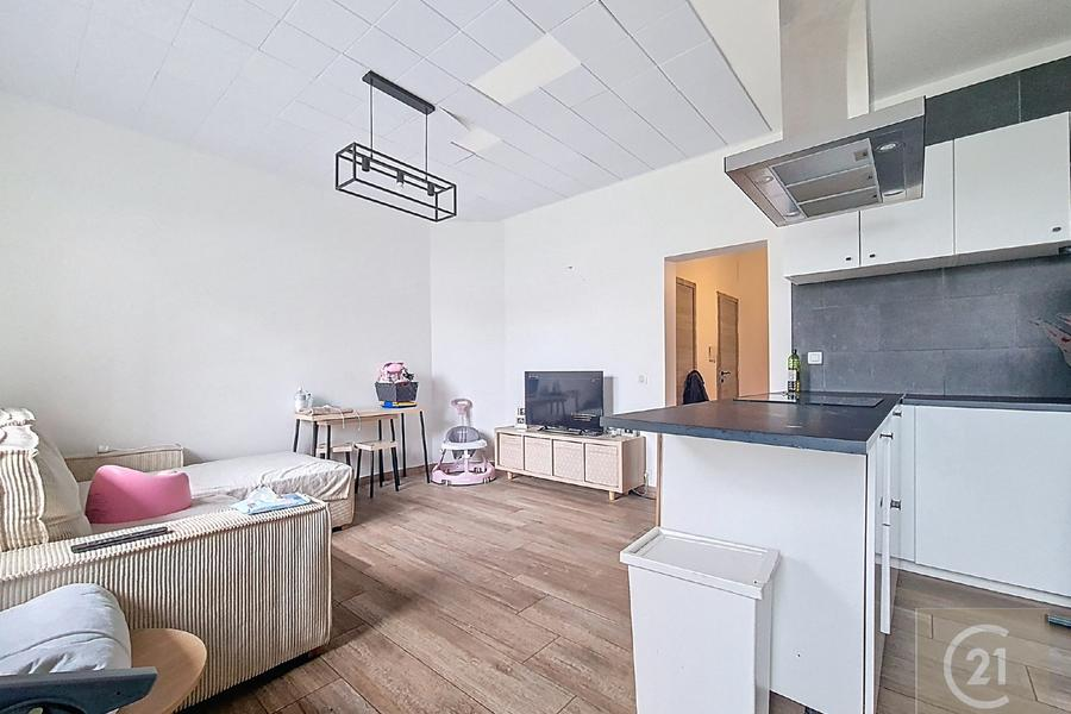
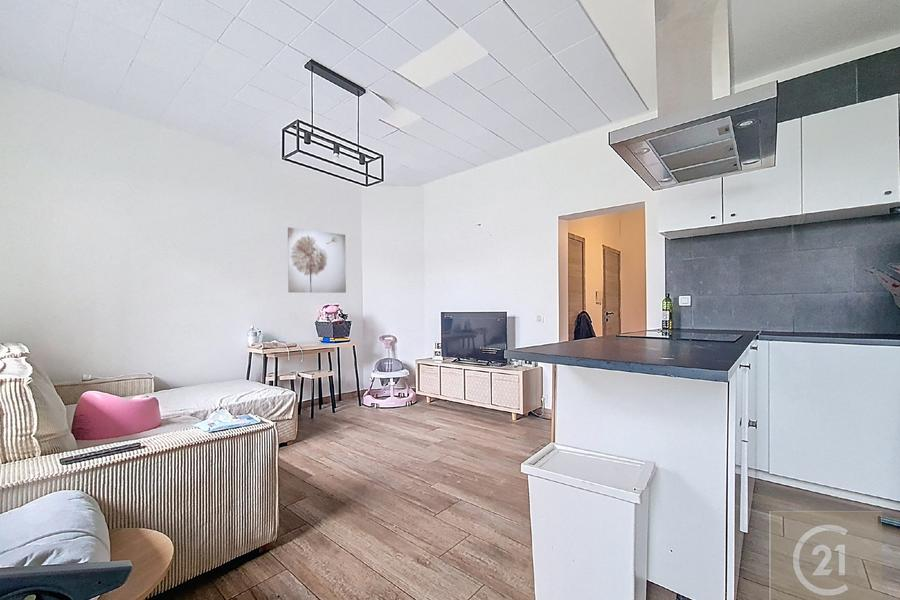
+ wall art (318, 262)
